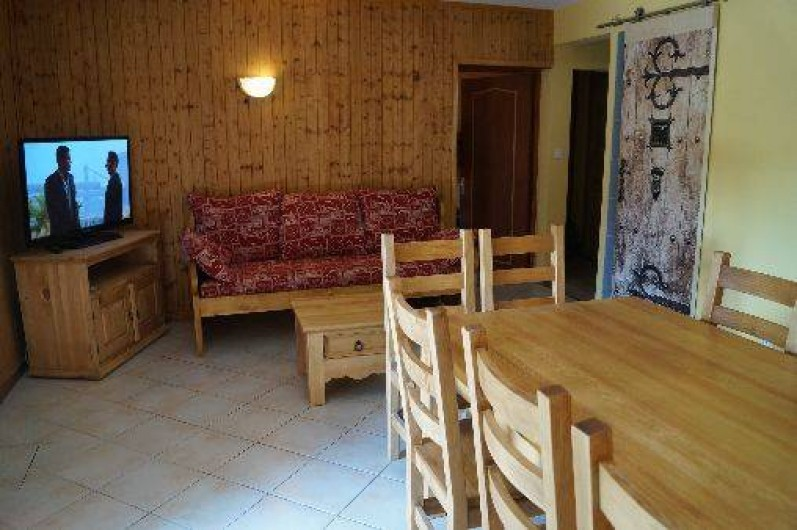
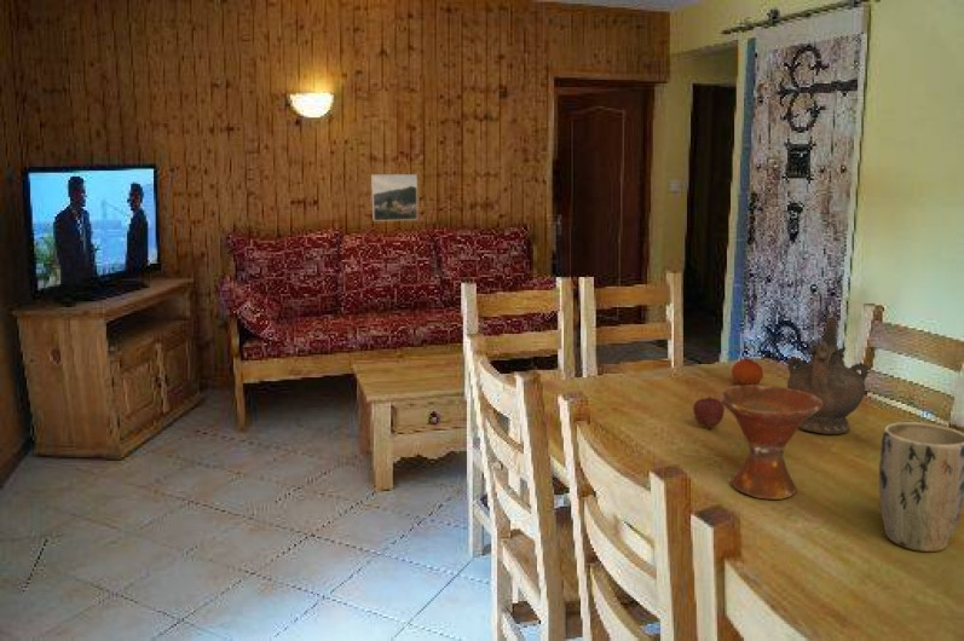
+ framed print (394, 197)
+ fruit (709, 411)
+ plant pot (920, 486)
+ fruit (747, 371)
+ bowl (766, 443)
+ ceremonial vessel (825, 374)
